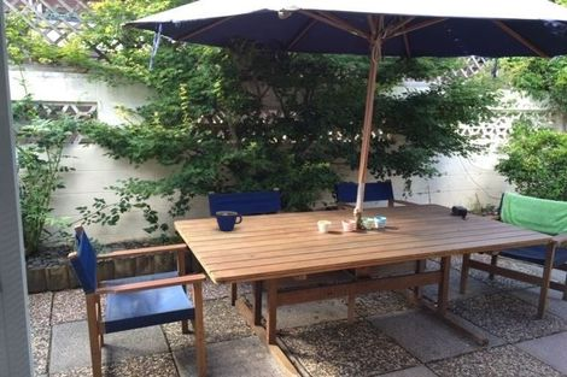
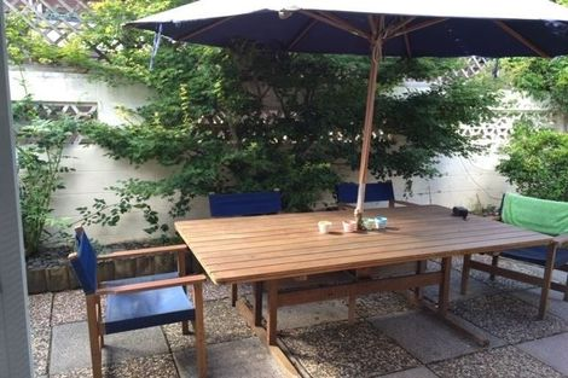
- cup (229, 220)
